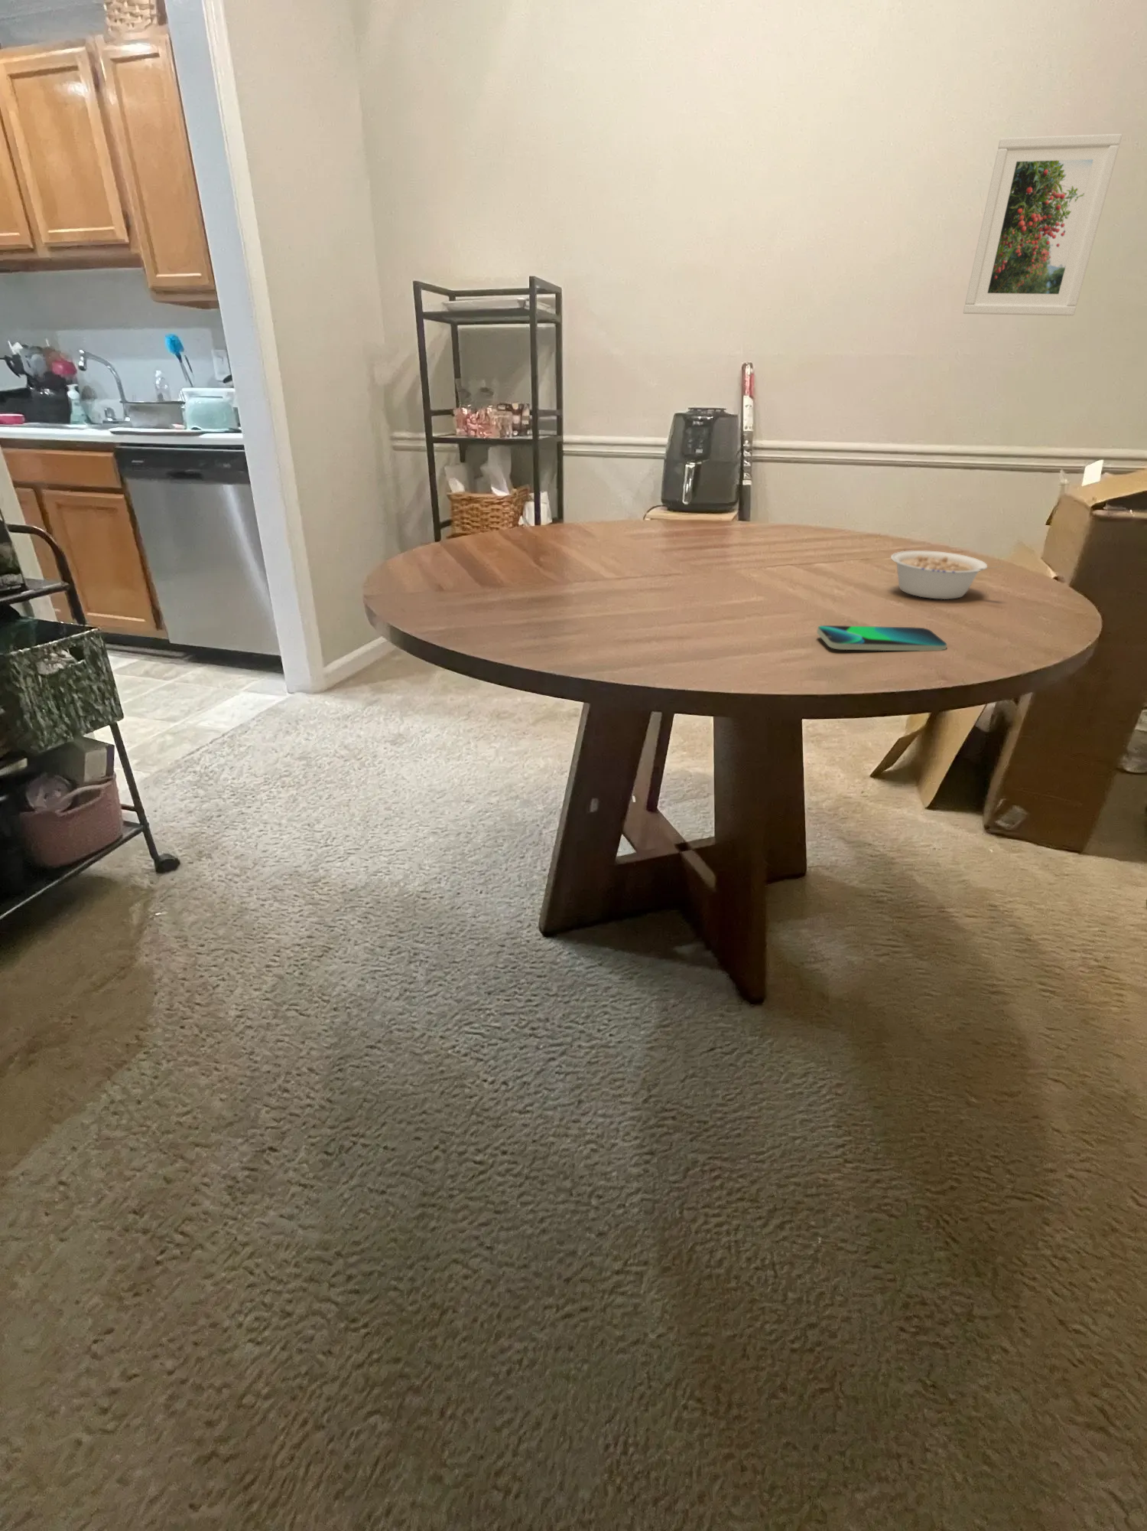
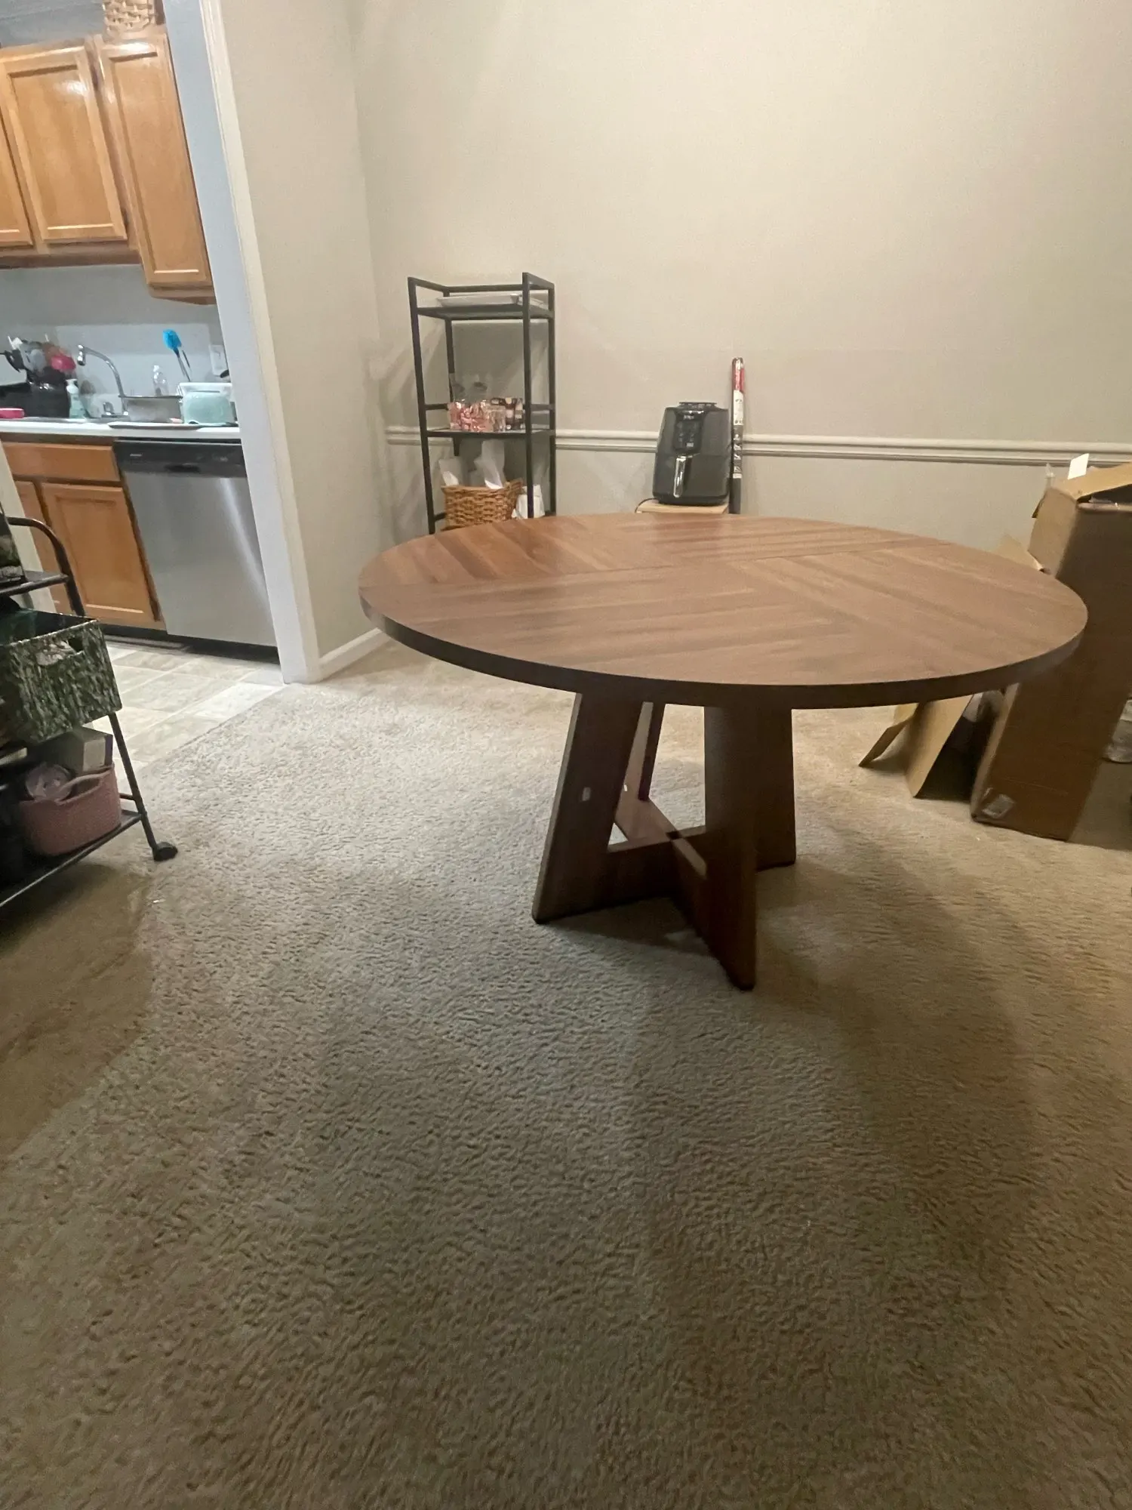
- smartphone (881, 638)
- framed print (1037, 229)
- legume (939, 573)
